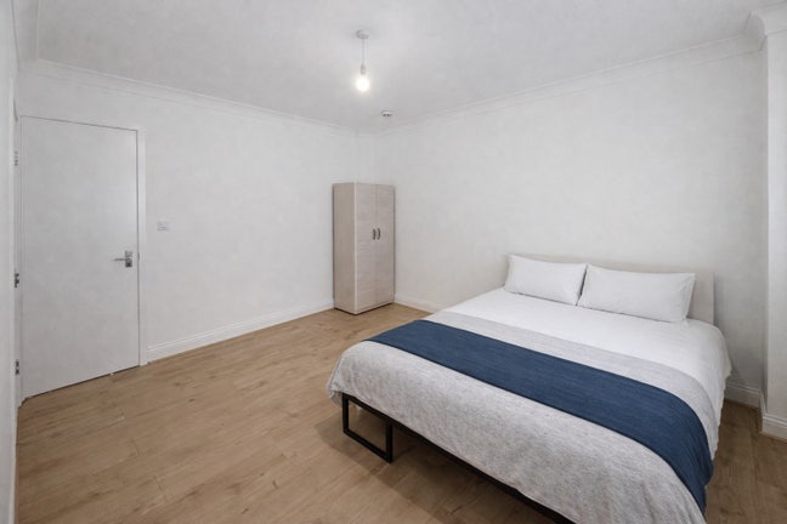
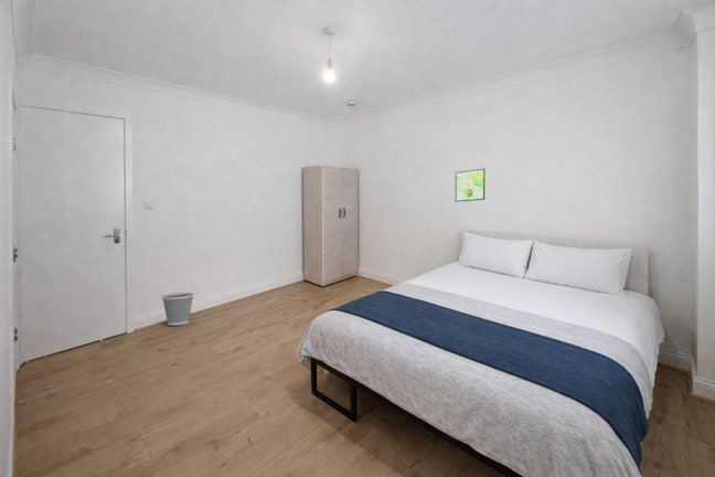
+ wastebasket (178, 308)
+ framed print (469, 186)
